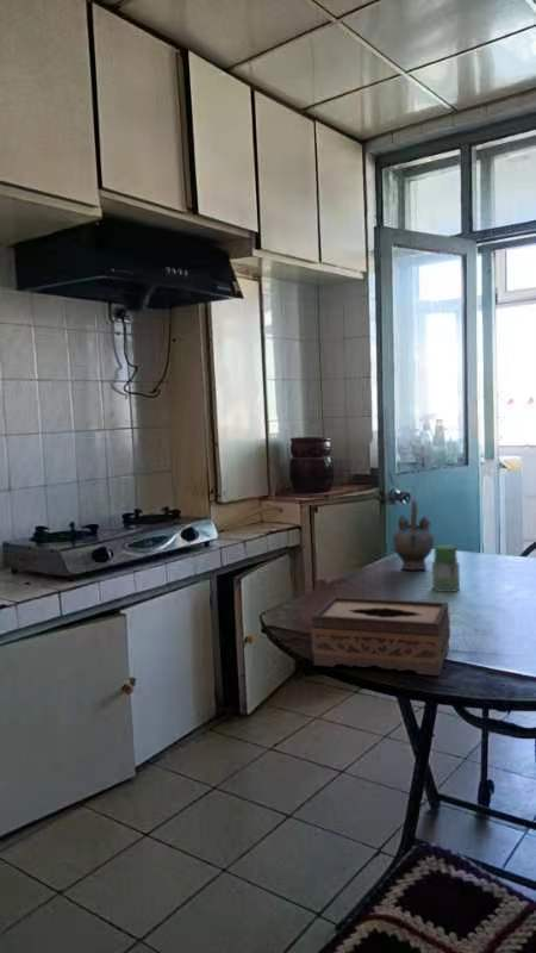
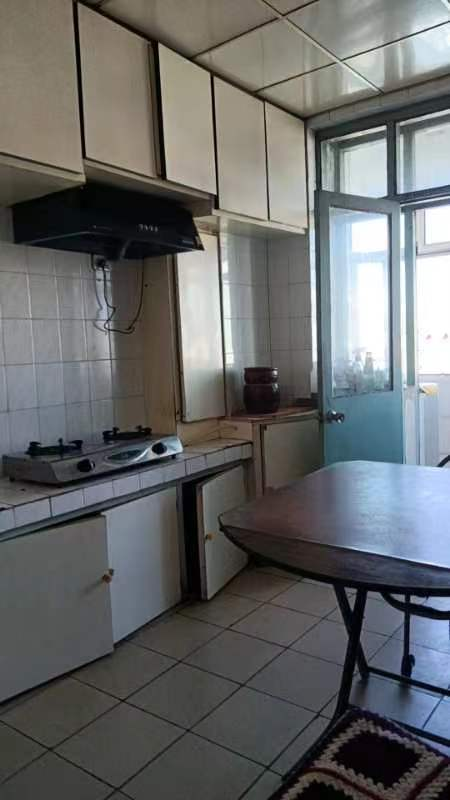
- jar (445, 567)
- teapot (412, 534)
- tissue box (381, 633)
